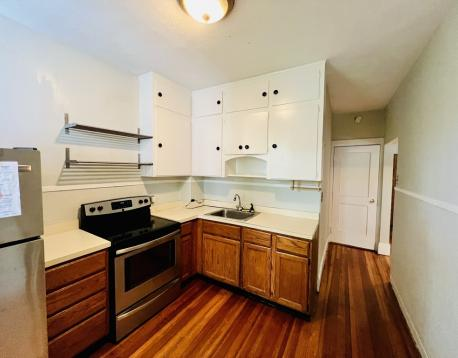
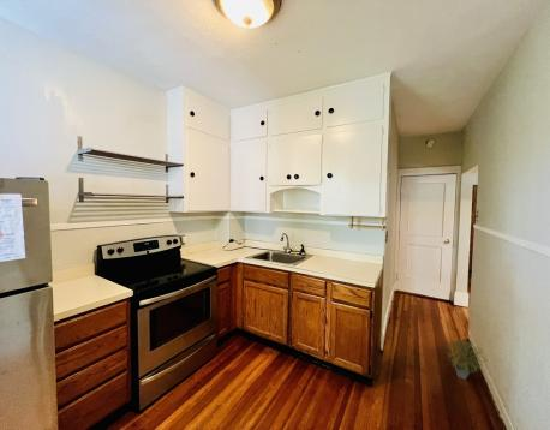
+ potted plant (465, 358)
